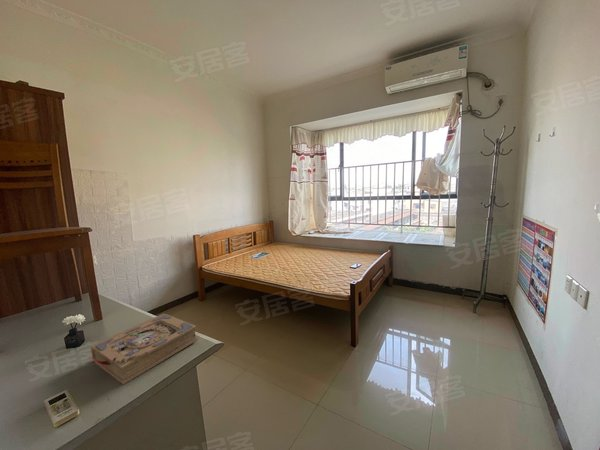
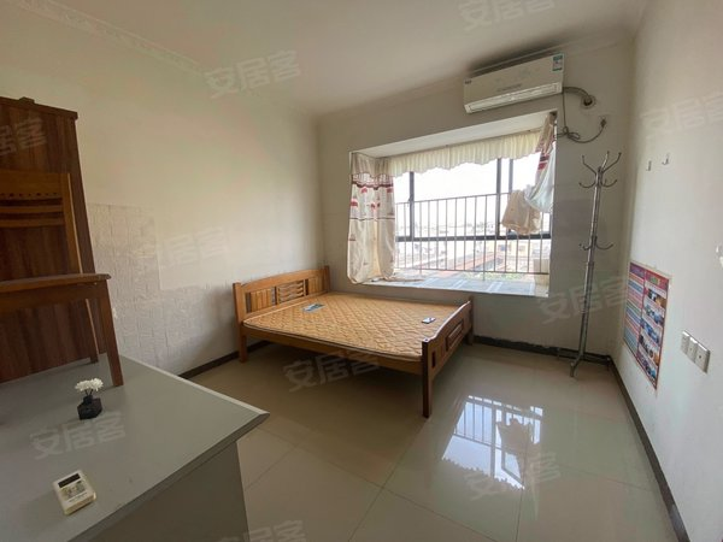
- book (140, 342)
